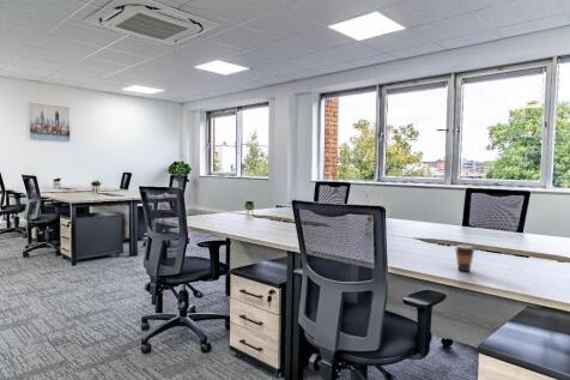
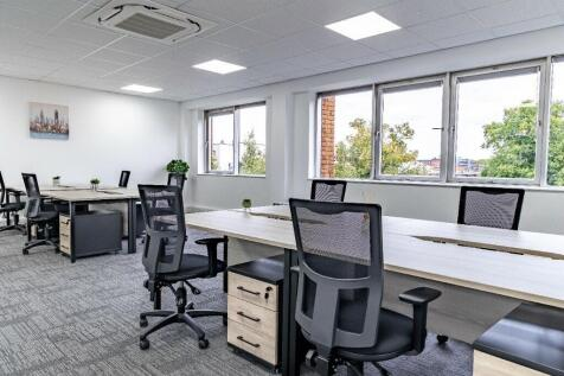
- coffee cup (463, 258)
